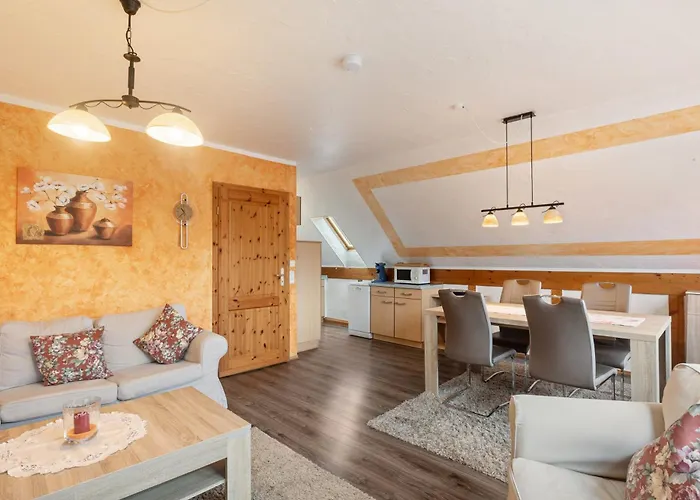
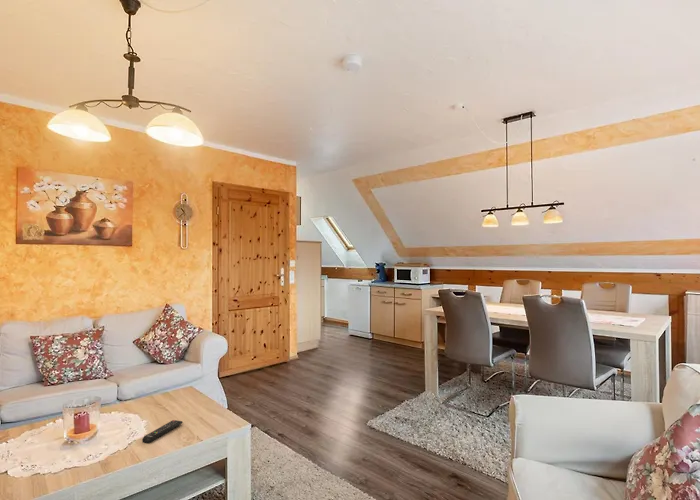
+ remote control (163, 430)
